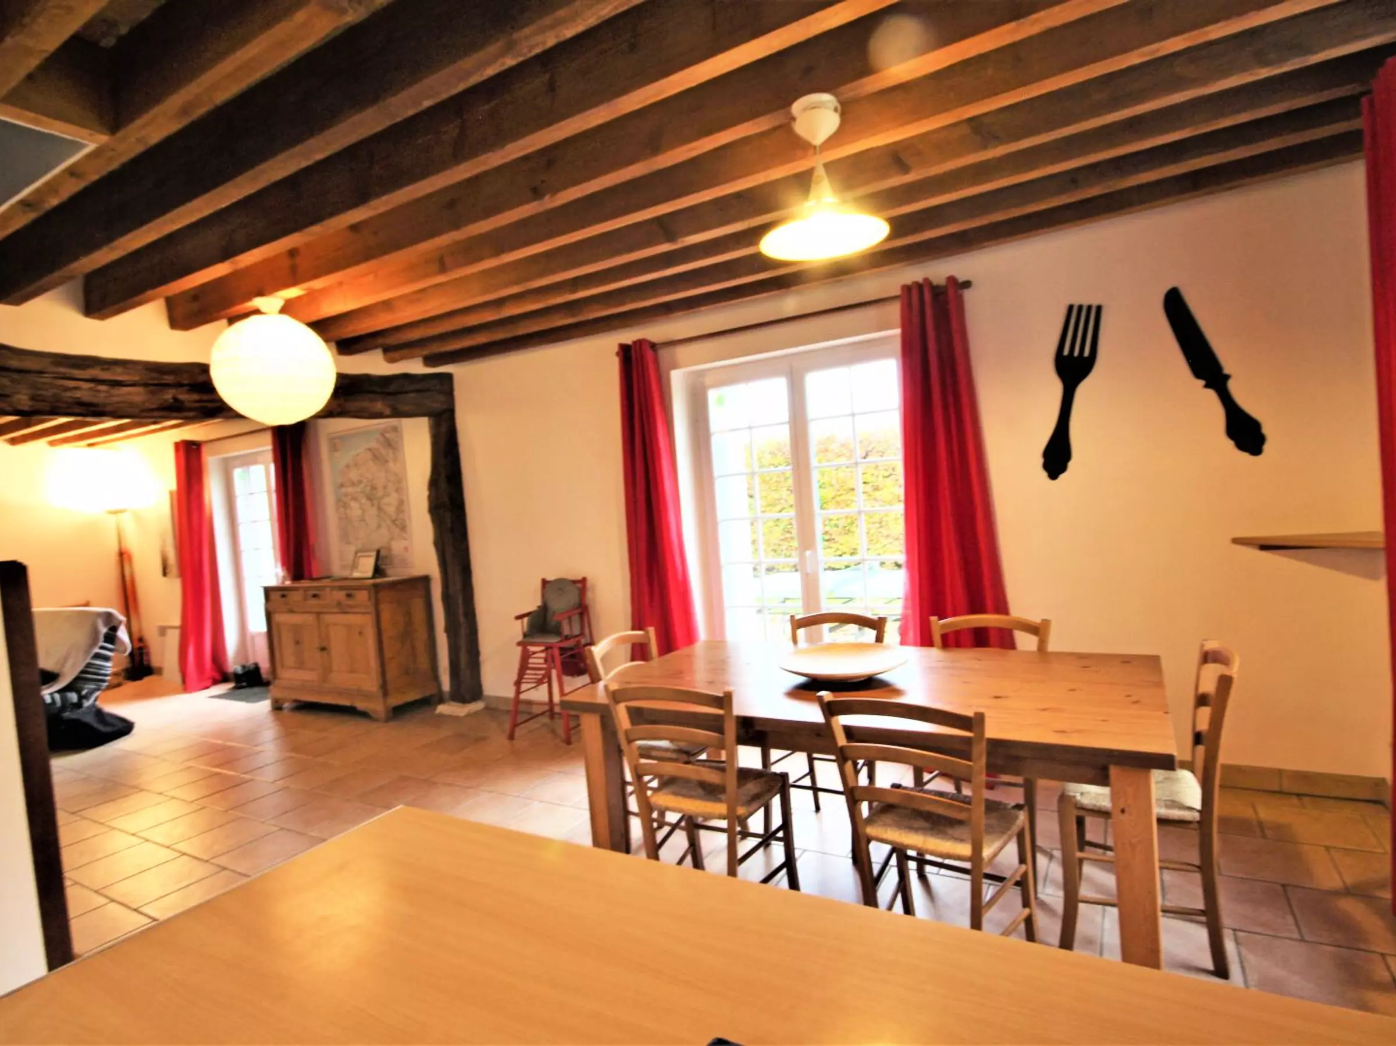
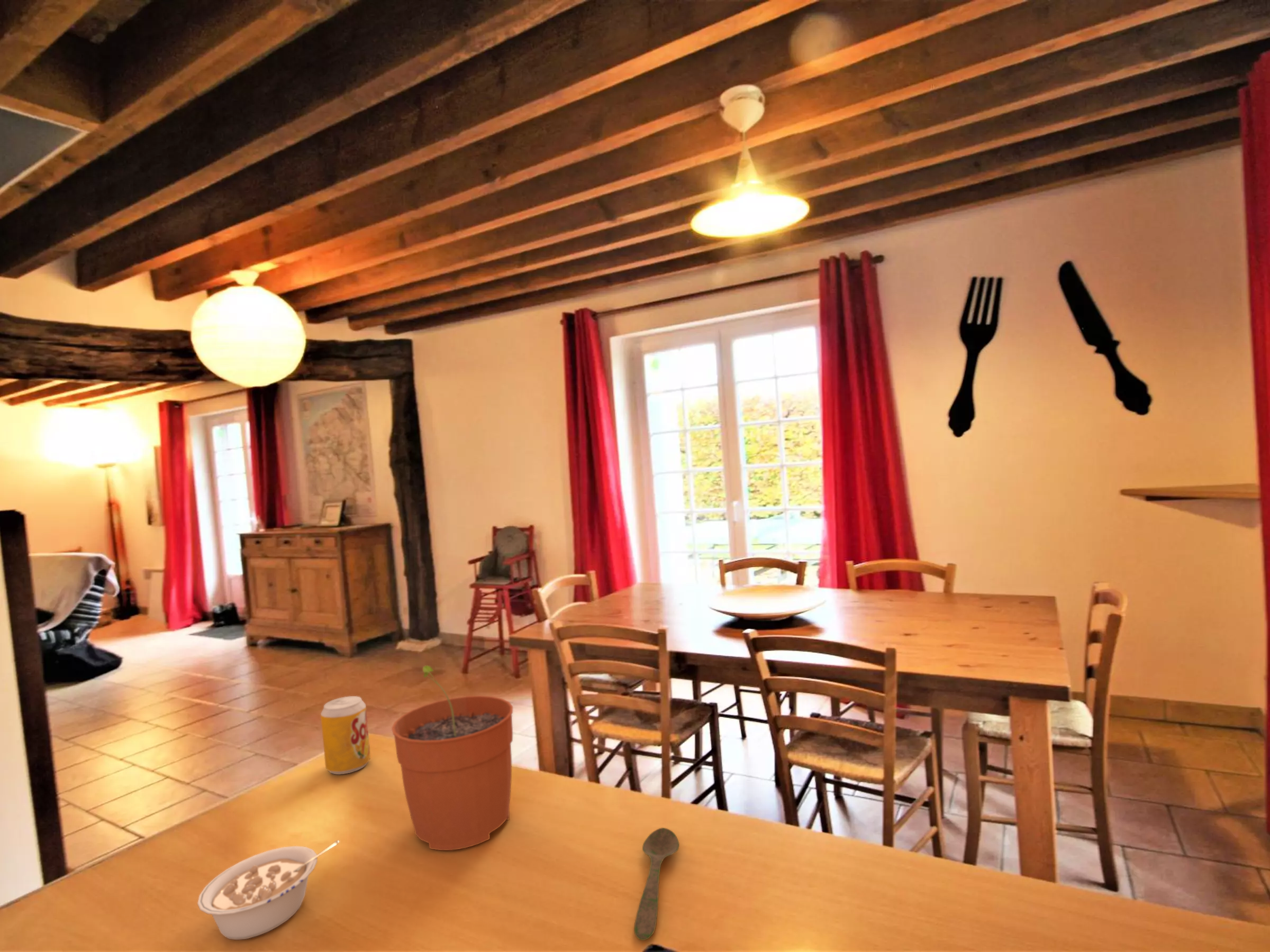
+ spoon (654, 878)
+ legume (265, 889)
+ pop (346, 734)
+ plant pot (456, 743)
